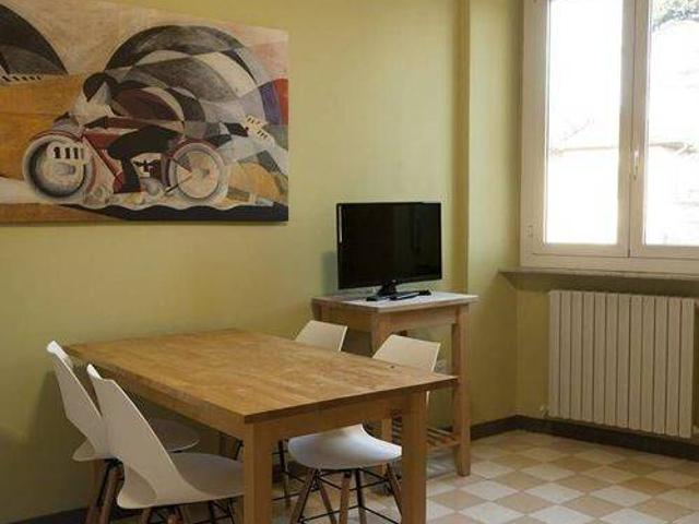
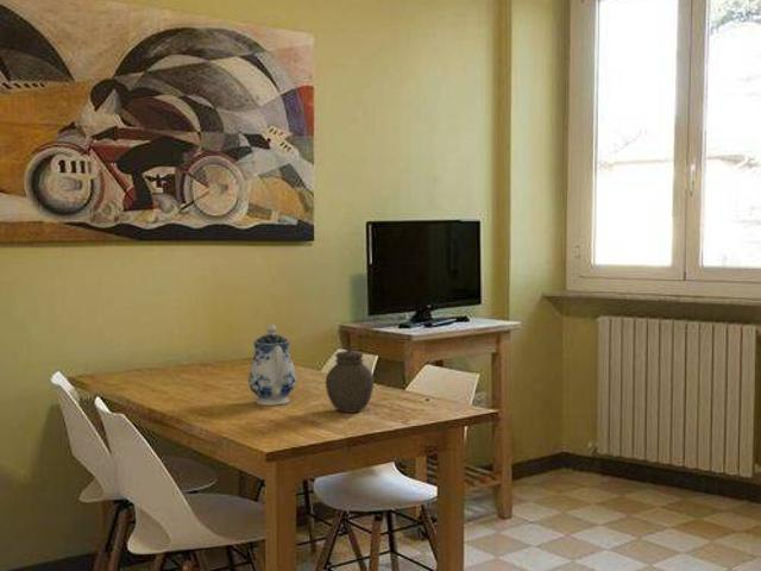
+ jar (350, 377)
+ teapot (271, 363)
